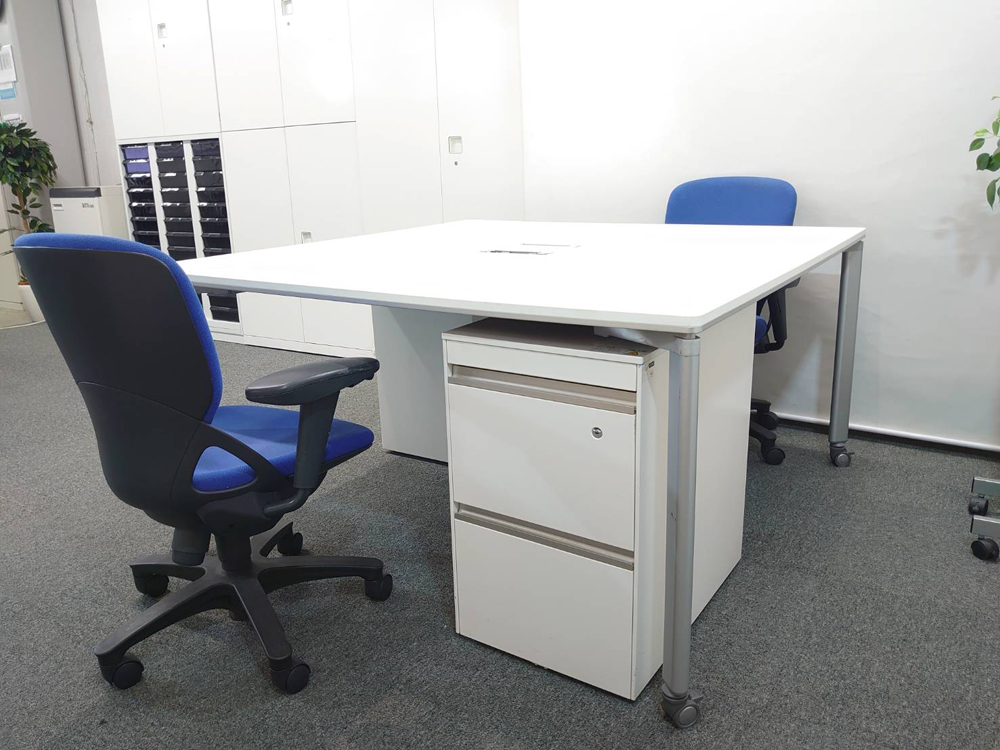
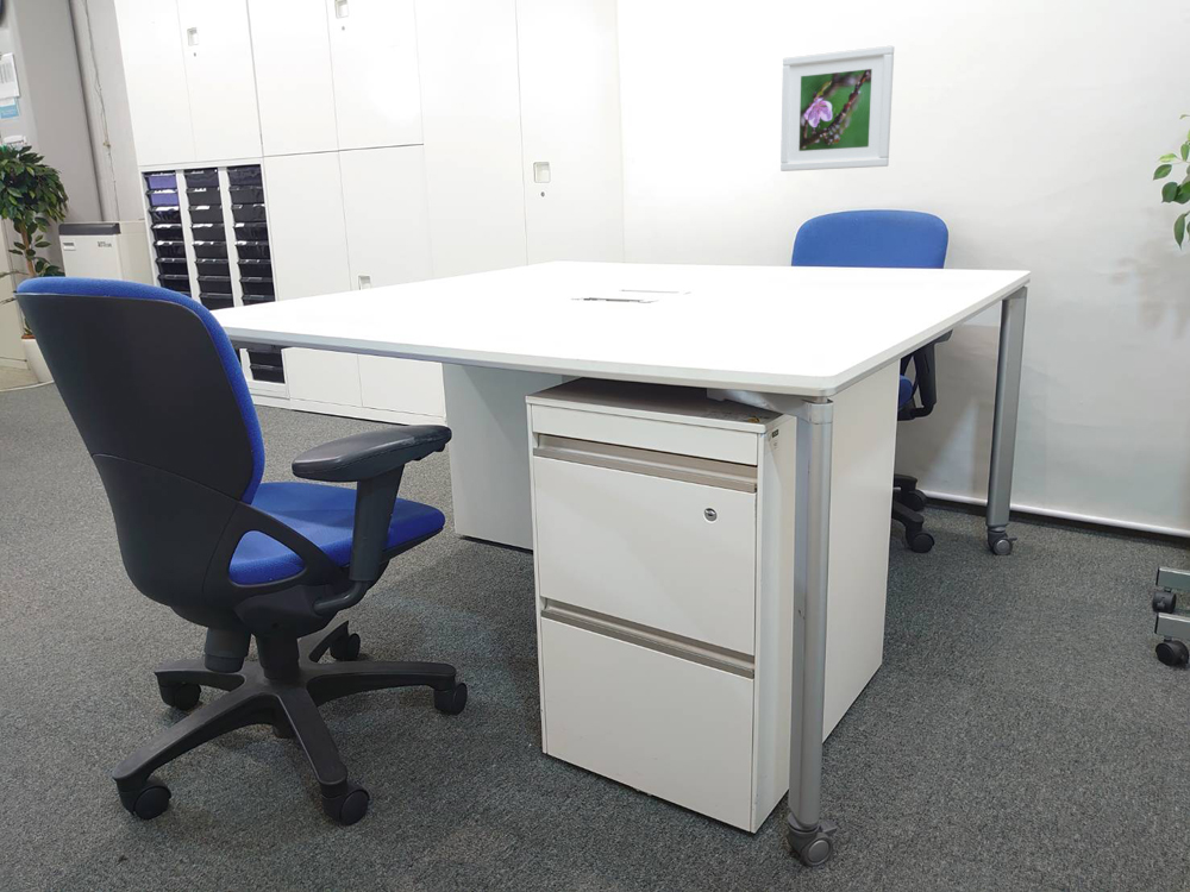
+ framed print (834, 111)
